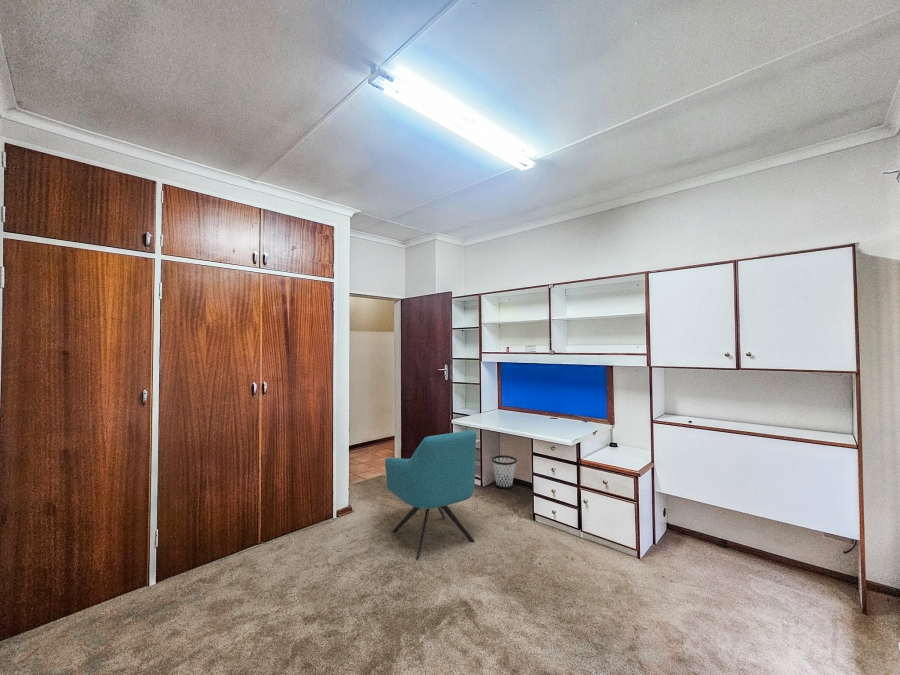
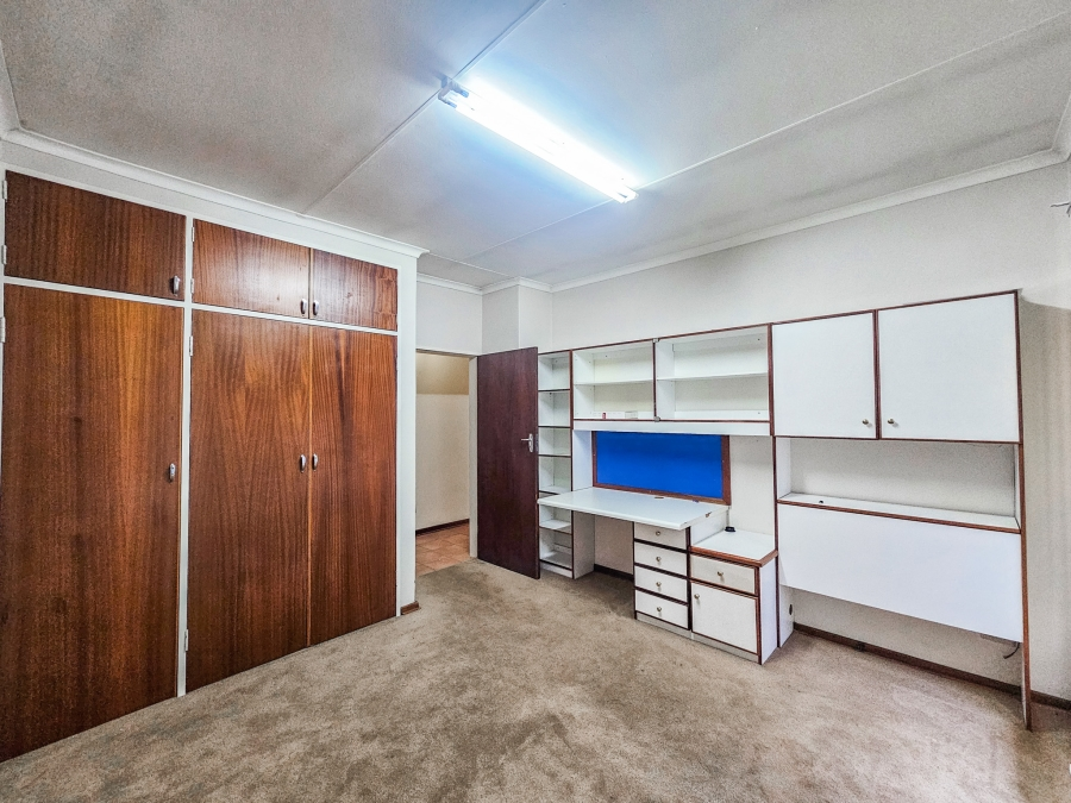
- wastebasket (504, 472)
- chair (432, 480)
